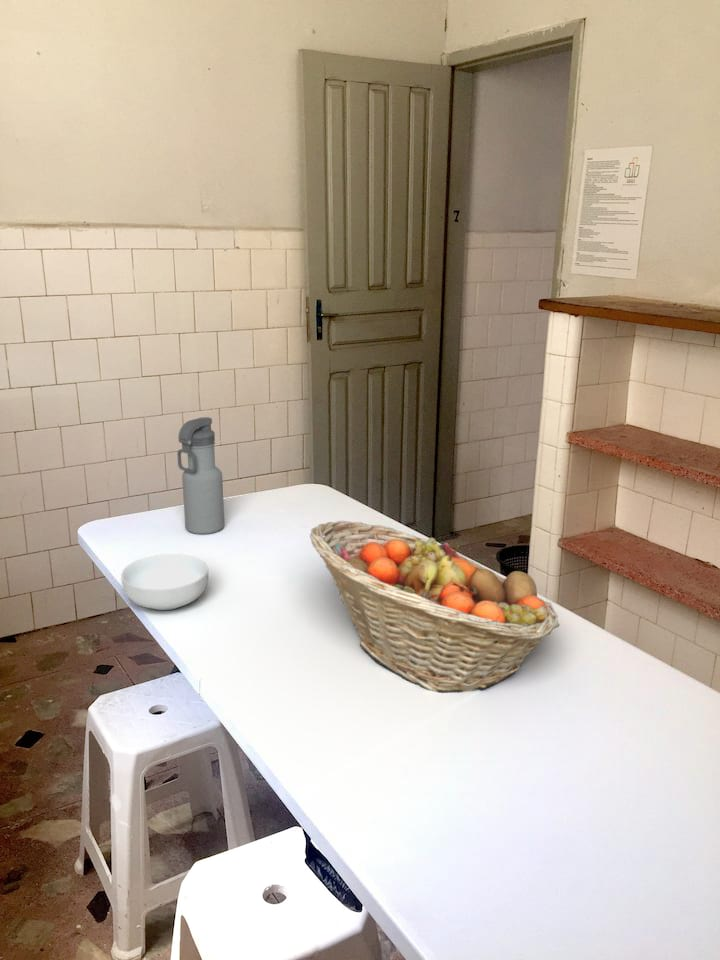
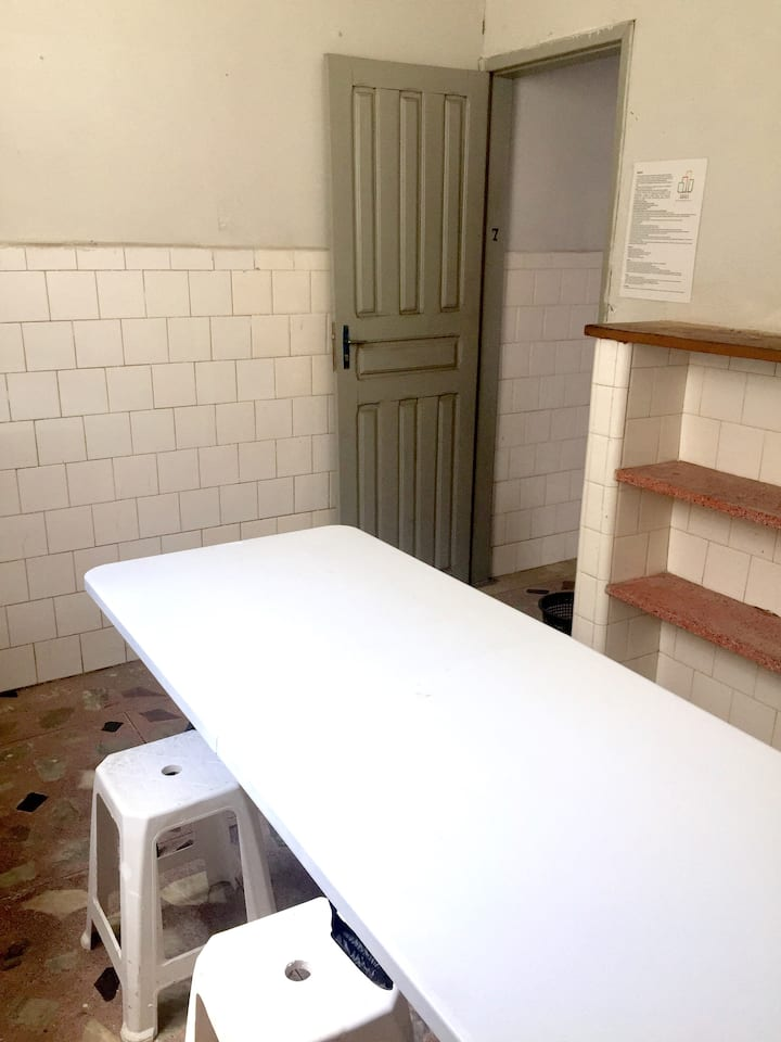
- cereal bowl (166, 585)
- fruit basket (428, 592)
- water bottle (201, 475)
